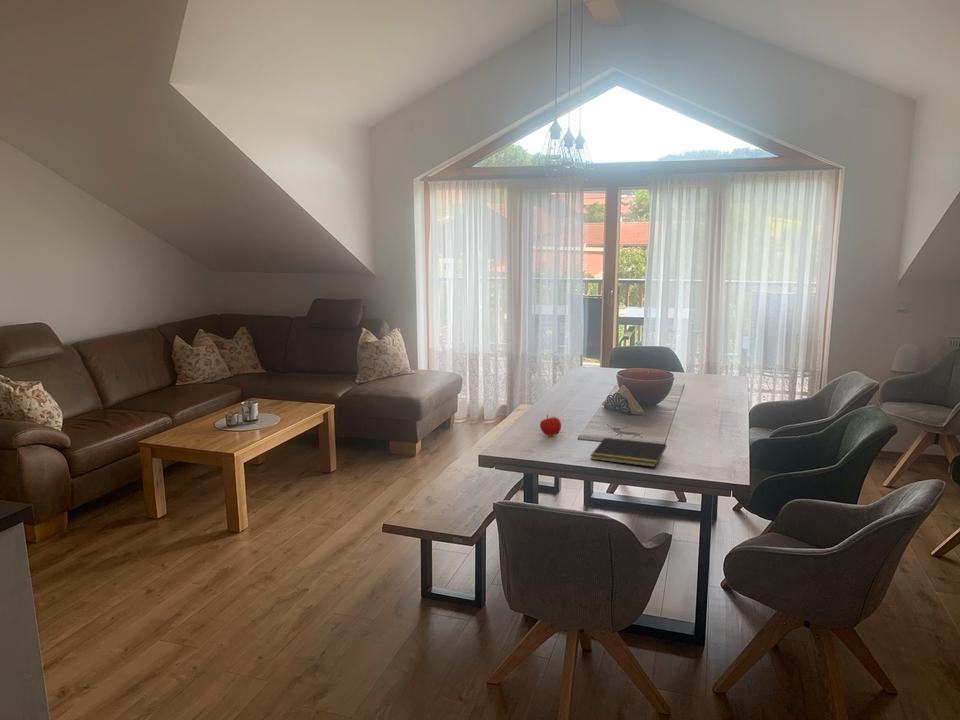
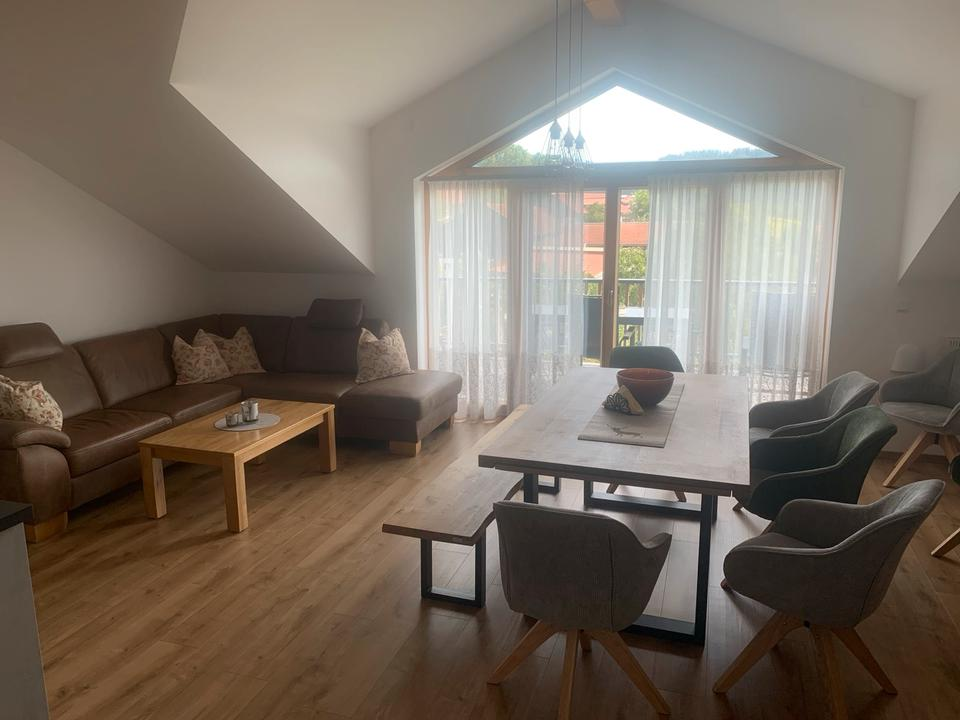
- notepad (628, 451)
- fruit (550, 425)
